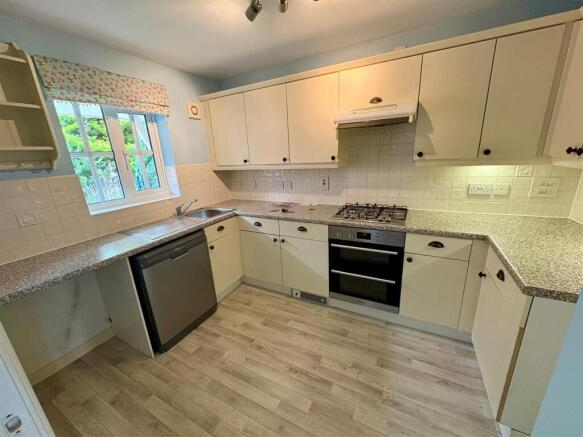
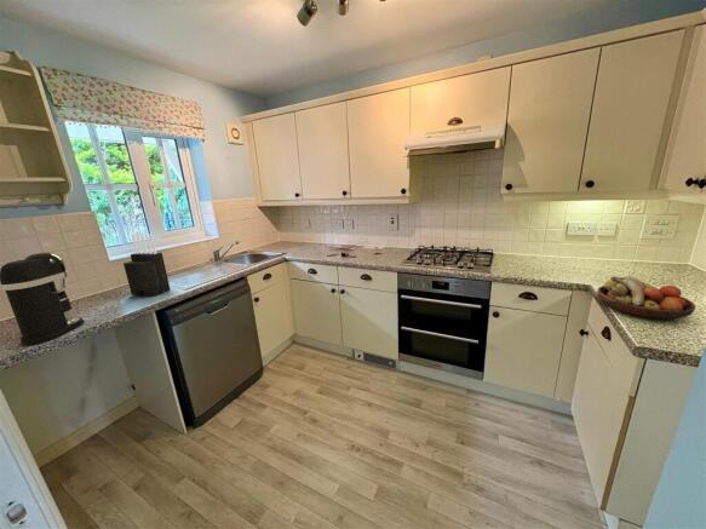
+ knife block (142, 264)
+ fruit bowl (642, 293)
+ coffee maker (41, 294)
